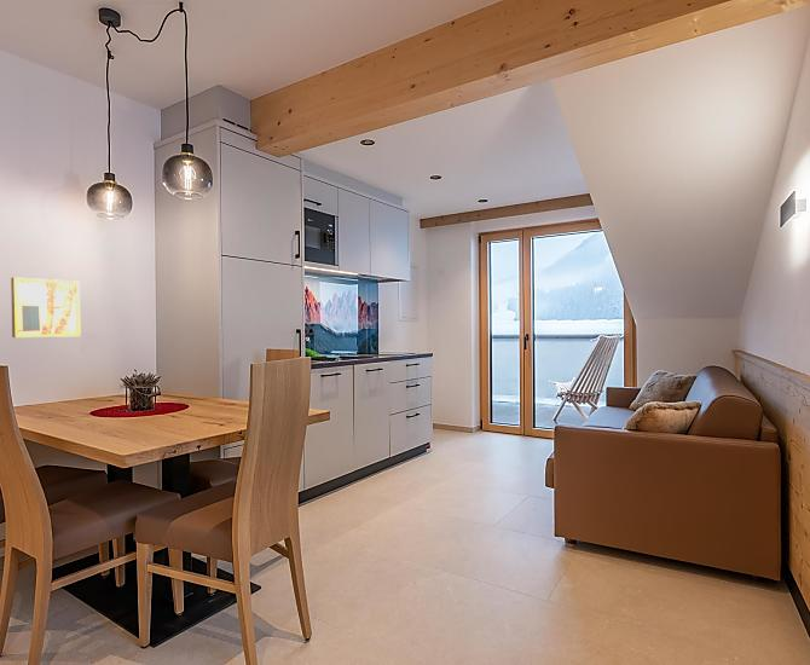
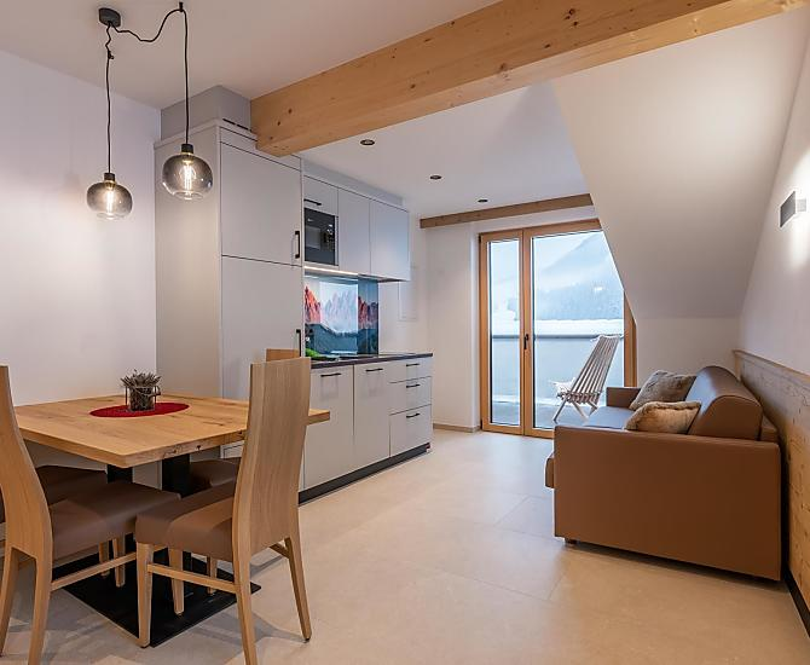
- wall art (47, 308)
